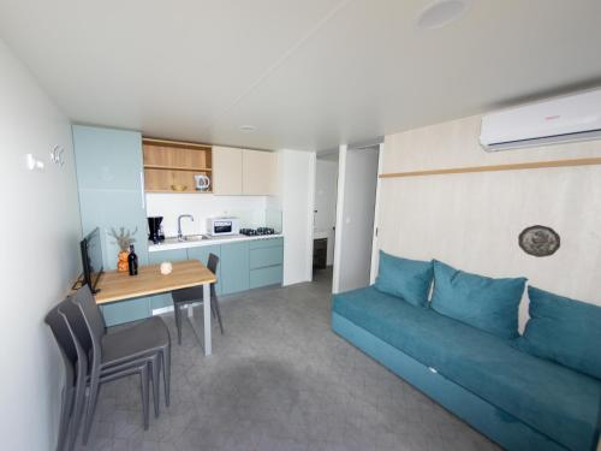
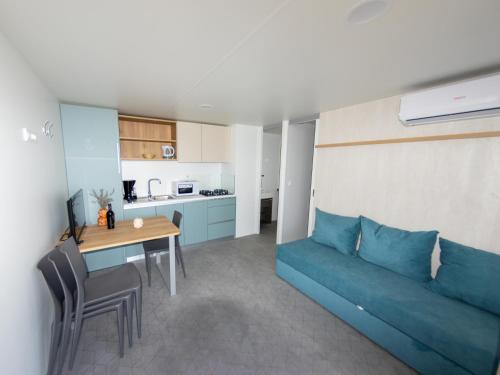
- decorative plate (538, 241)
